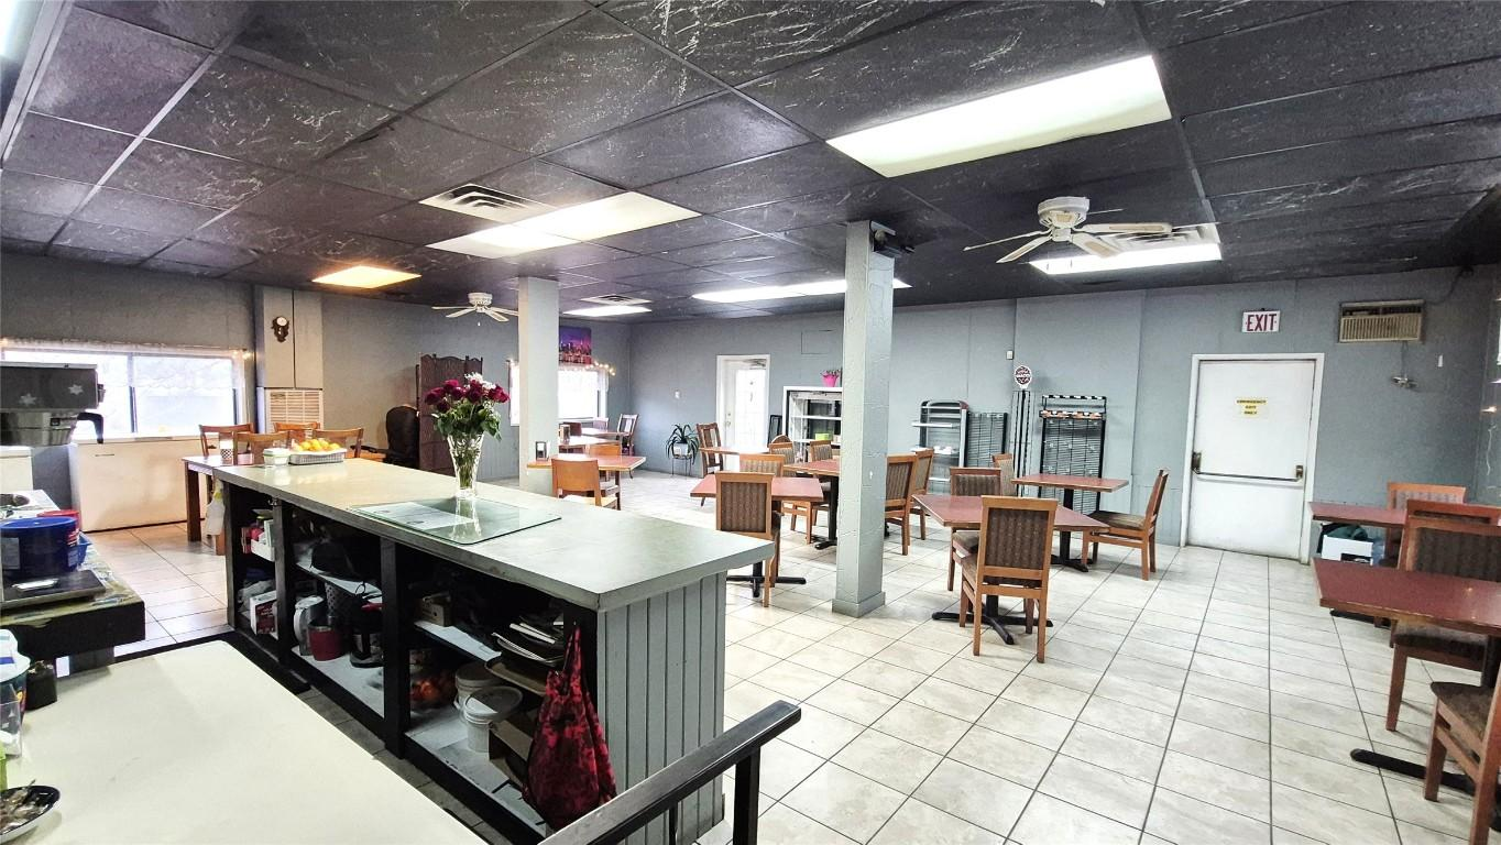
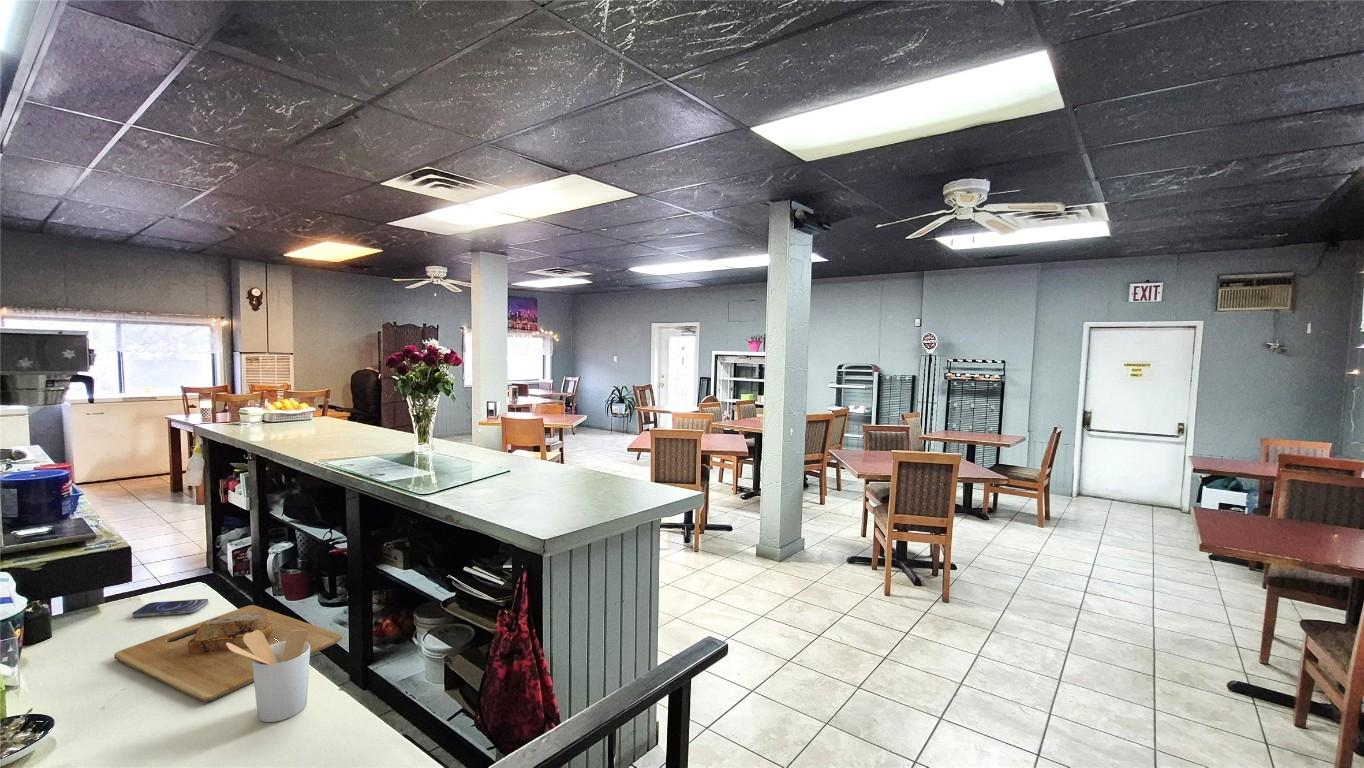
+ utensil holder (268, 673)
+ cutting board (232, 632)
+ smartphone (171, 607)
